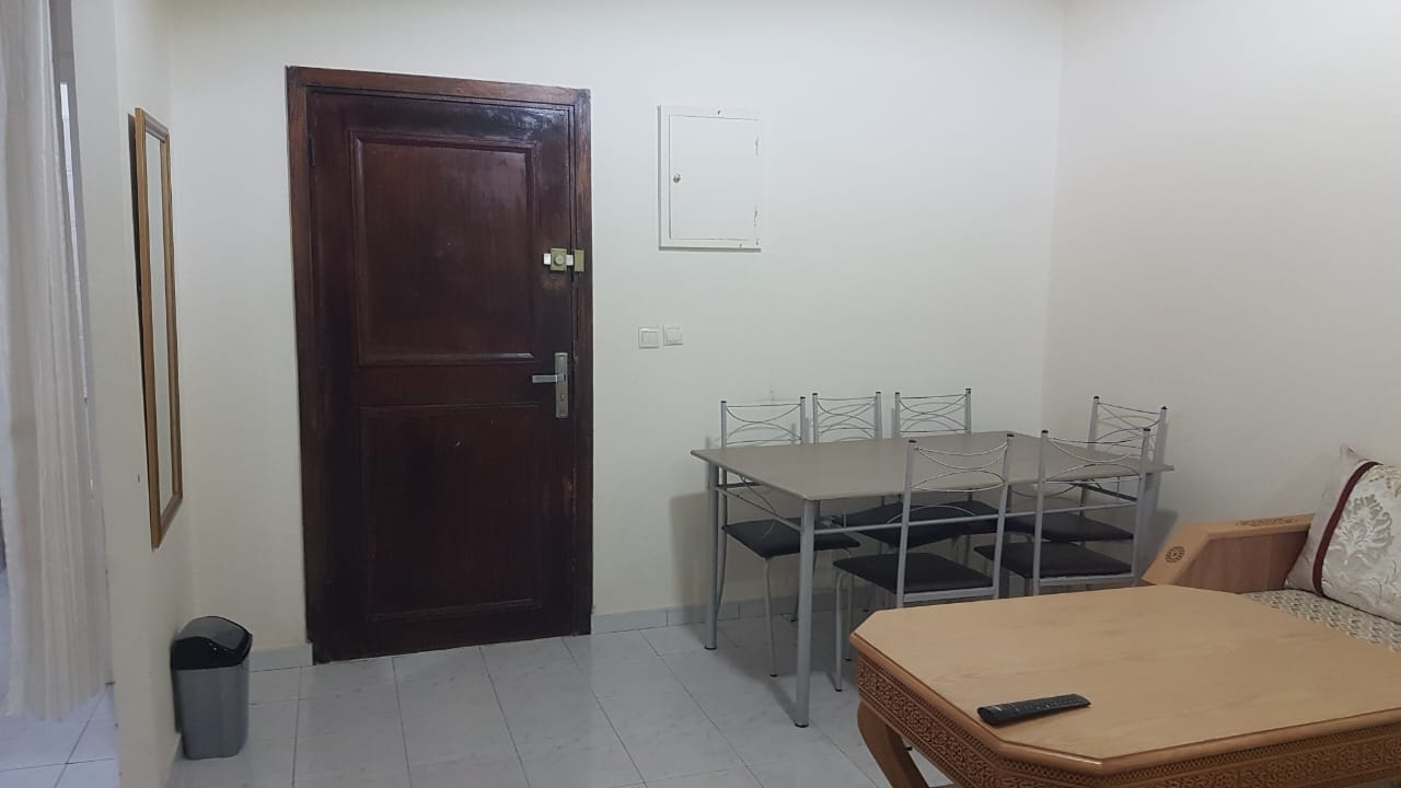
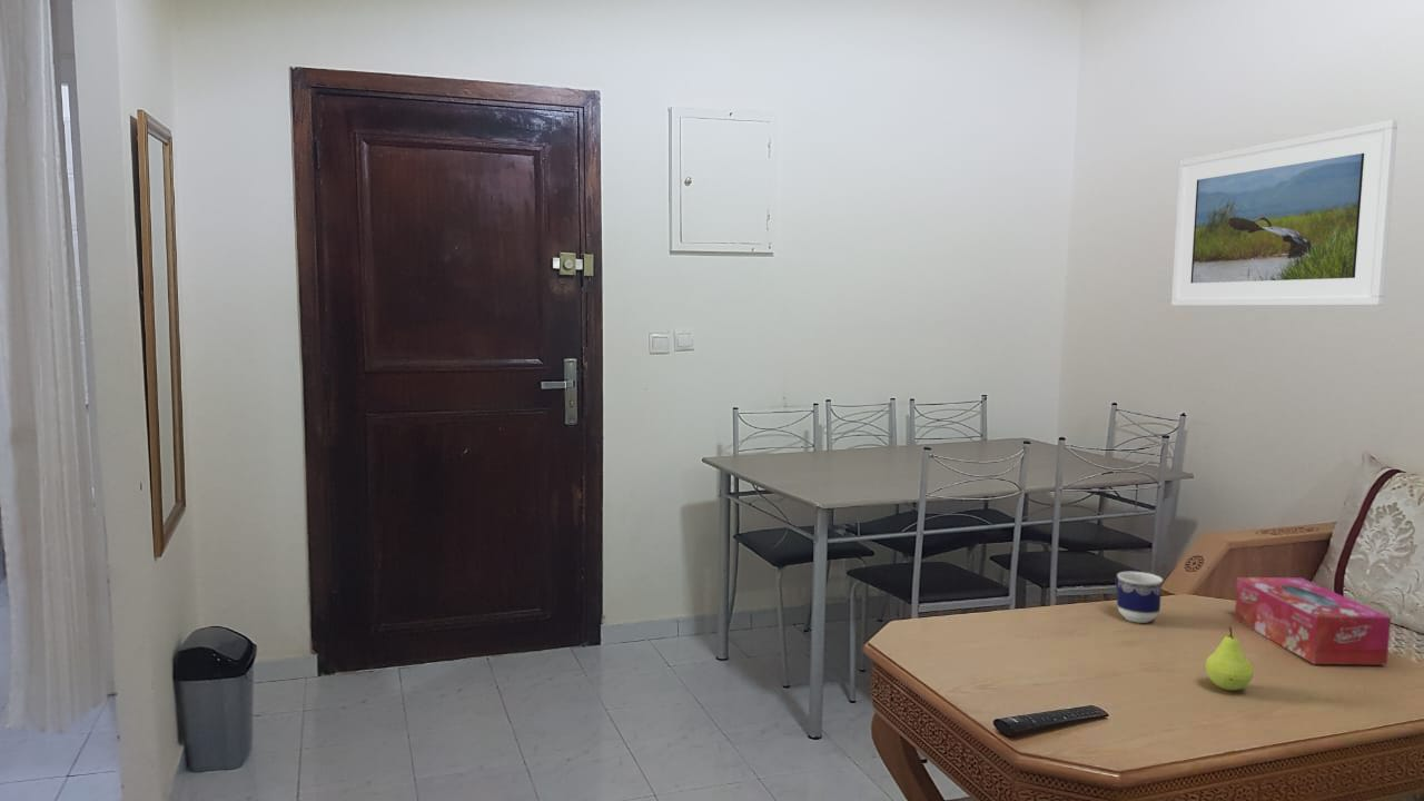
+ tissue box (1306, 617)
+ cup (1134, 595)
+ fruit (1229, 657)
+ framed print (1269, 224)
